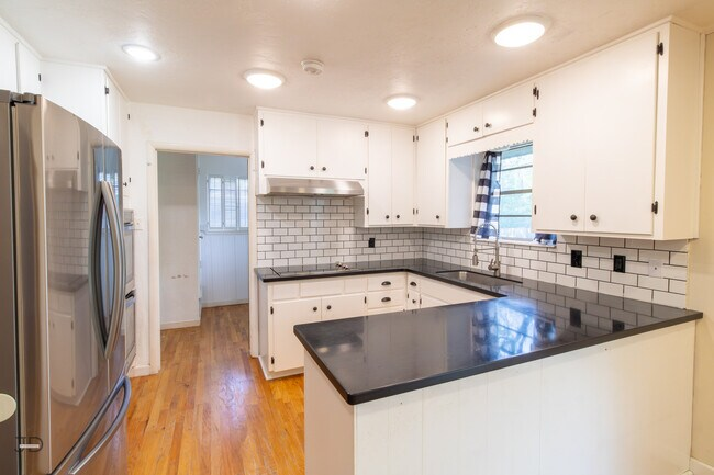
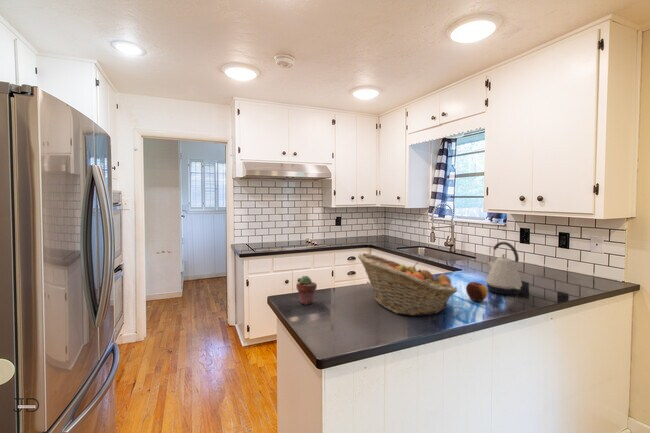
+ apple (476, 291)
+ kettle (503, 266)
+ potted succulent (306, 289)
+ fruit basket (403, 279)
